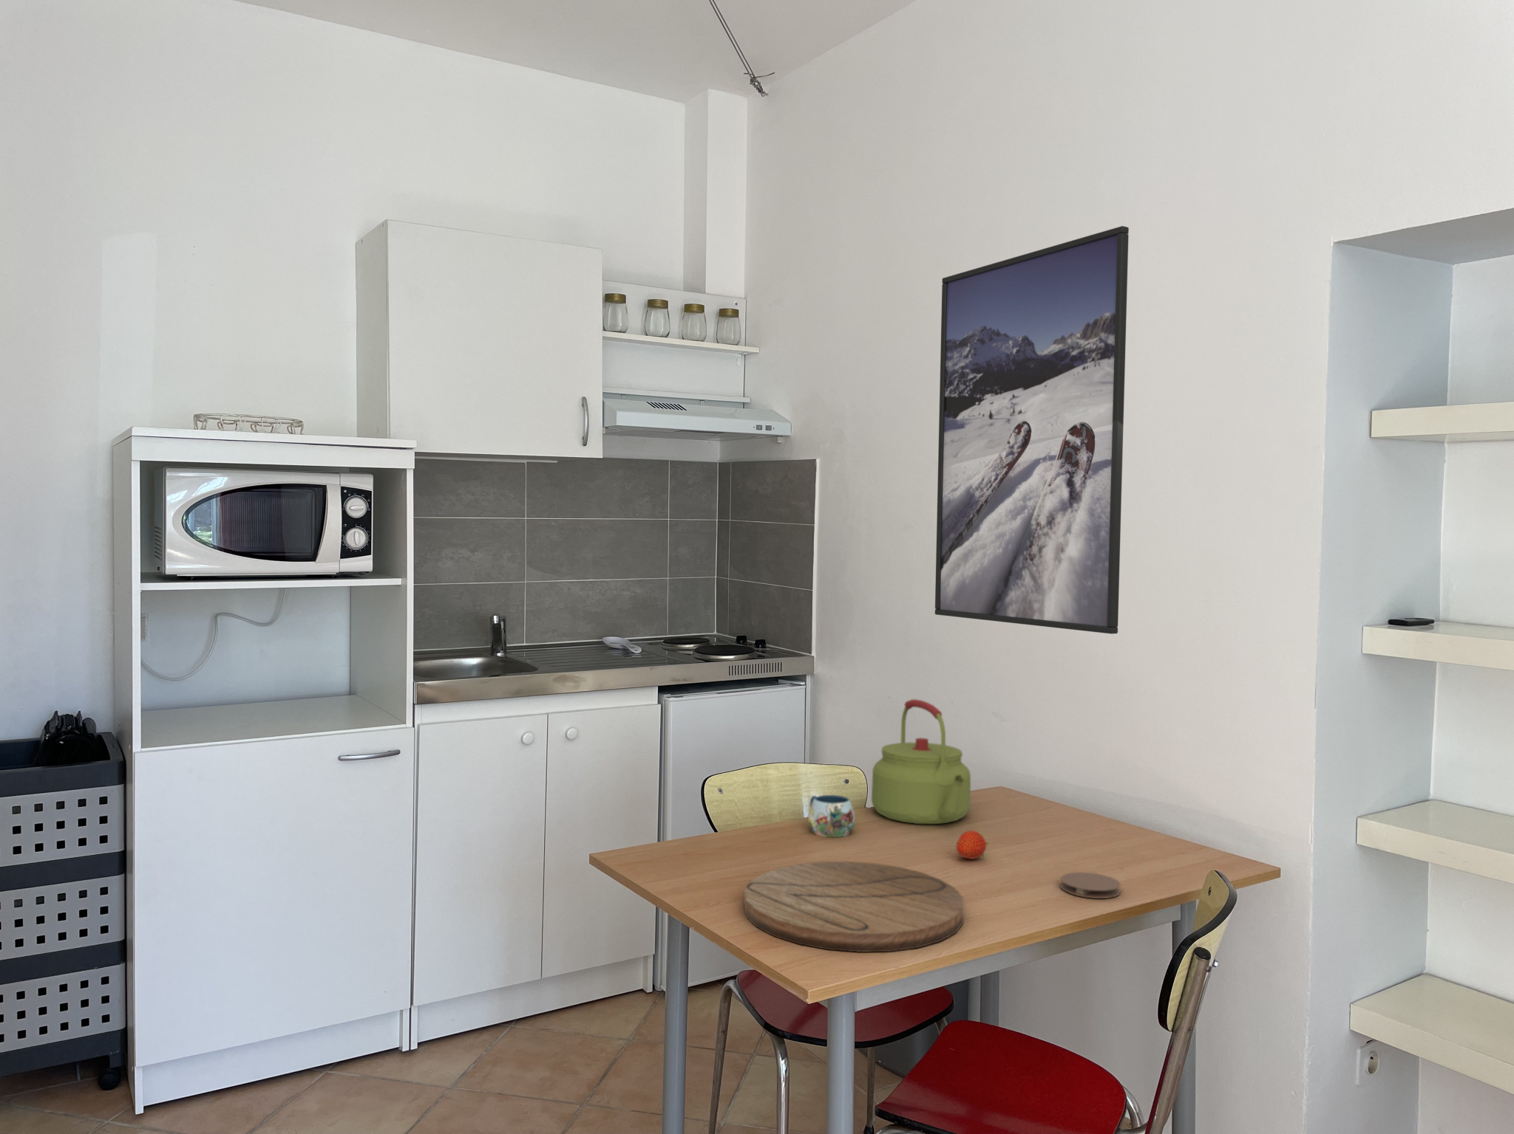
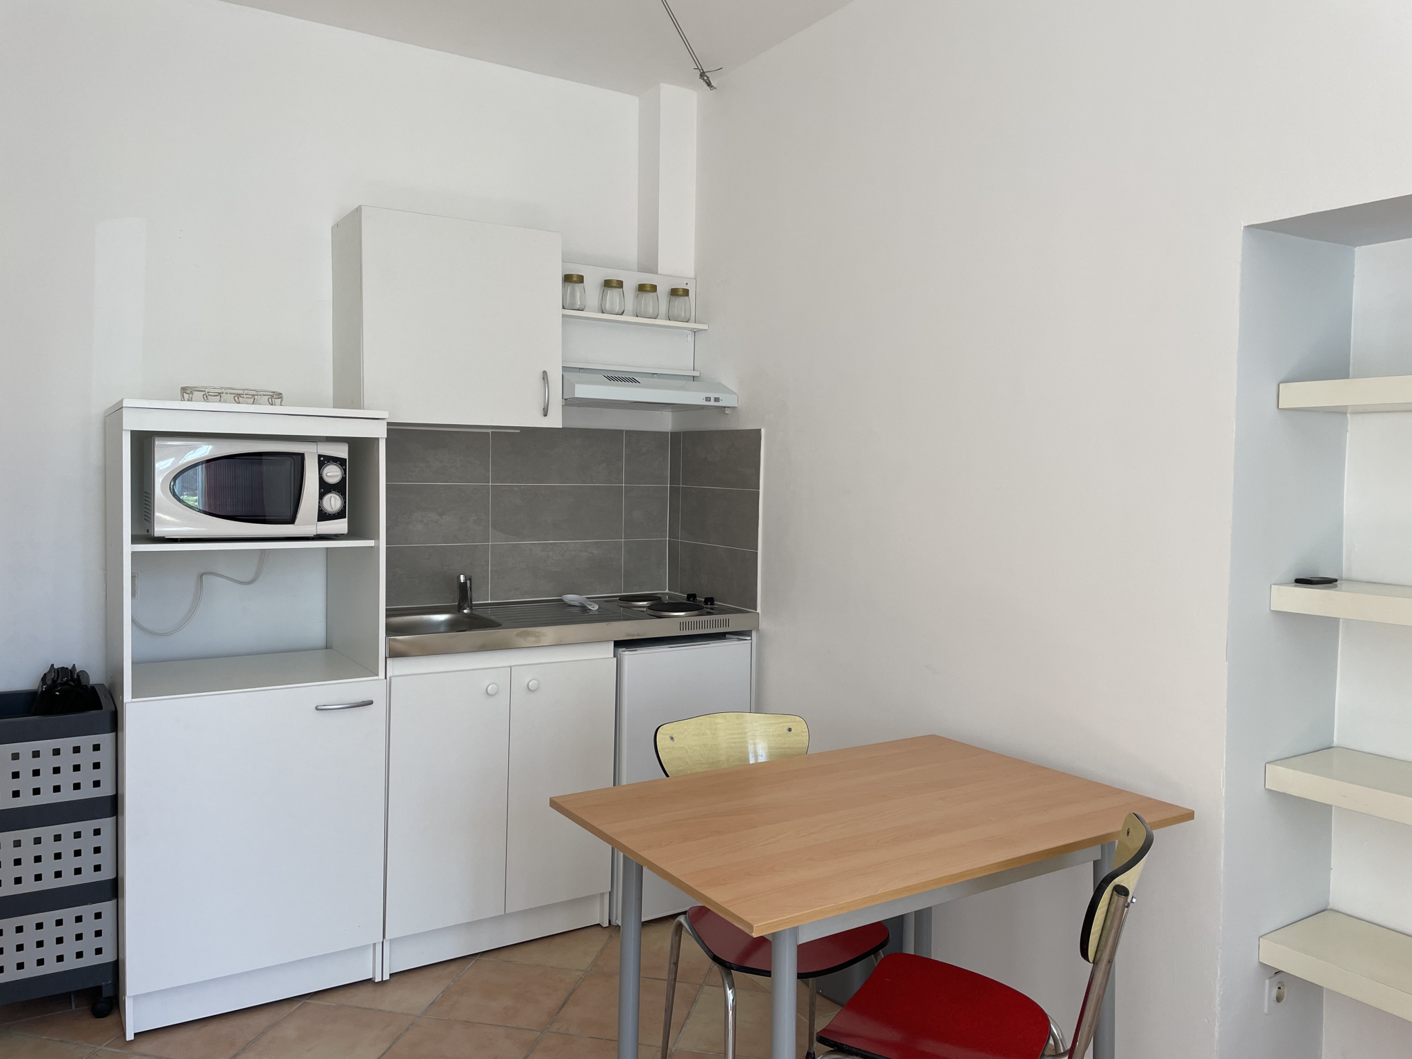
- coaster (1090, 885)
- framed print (1022, 440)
- fruit (970, 845)
- cutting board (852, 902)
- mug (827, 815)
- kettle (929, 760)
